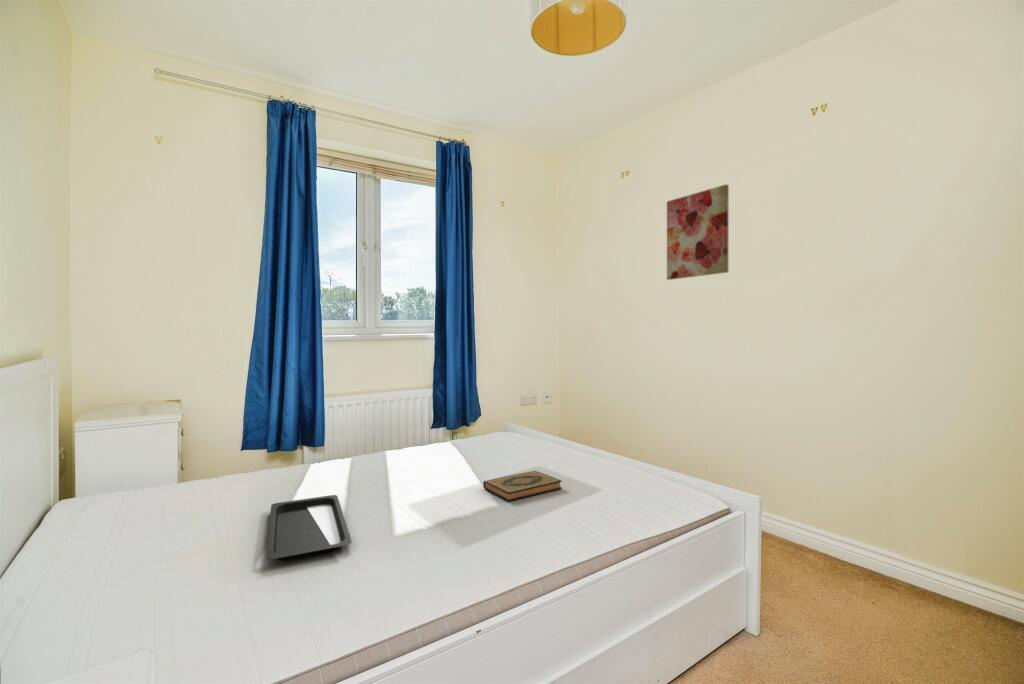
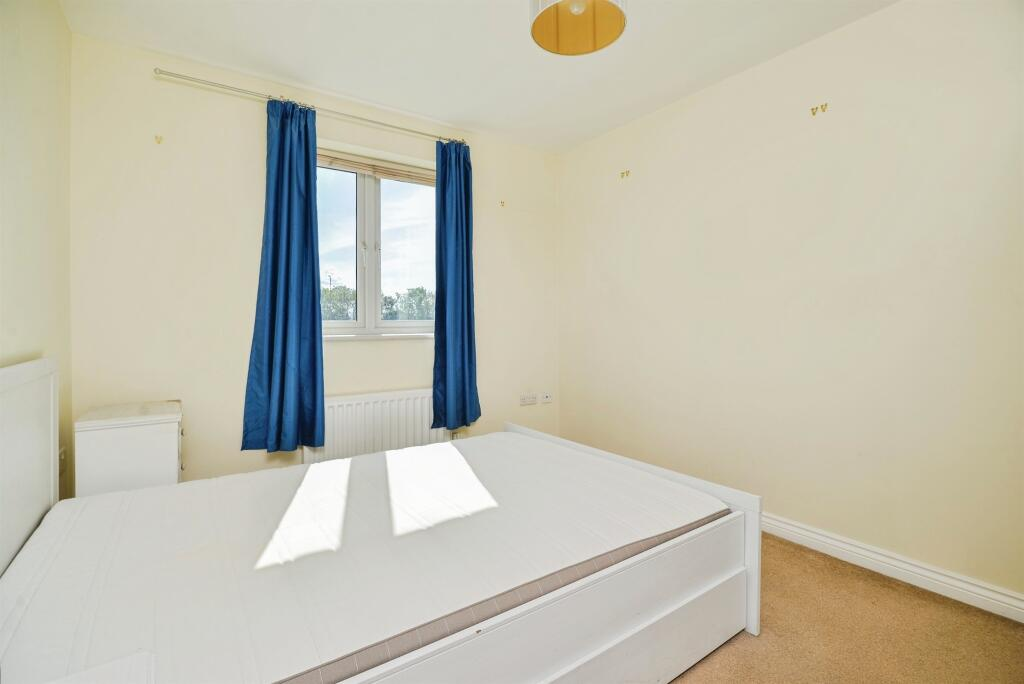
- hardback book (522, 484)
- wall art (695, 235)
- serving tray (307, 525)
